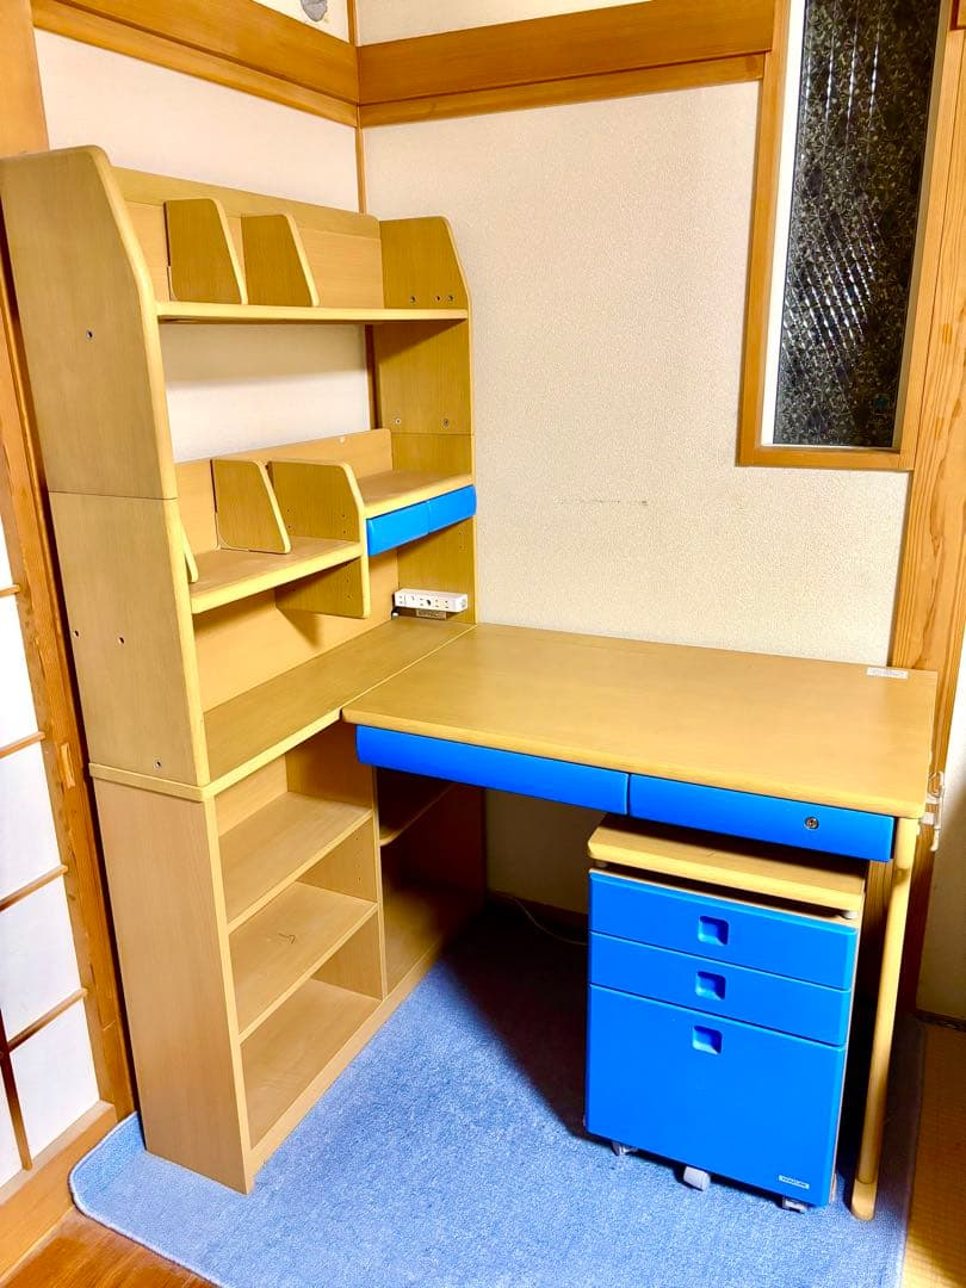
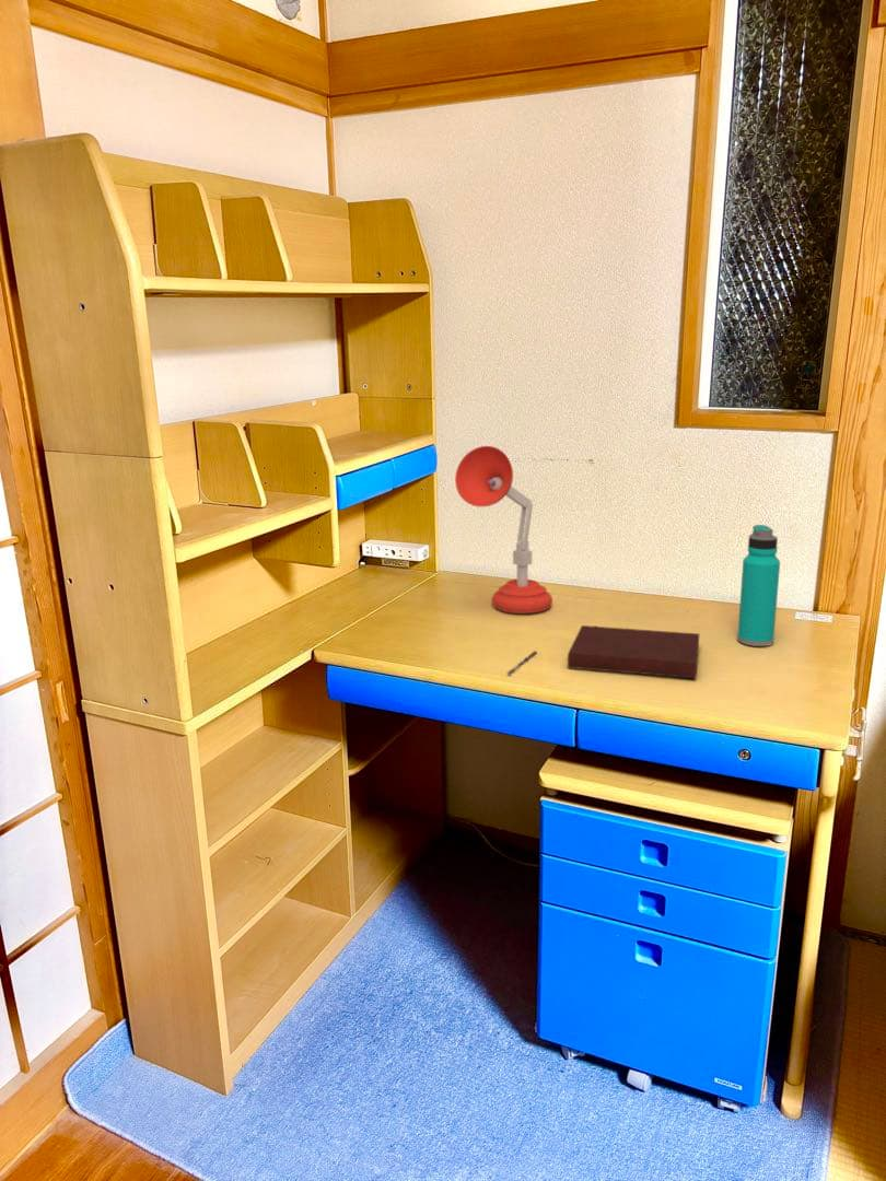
+ notebook (634, 650)
+ water bottle (759, 585)
+ desk lamp (518, 528)
+ pen (522, 662)
